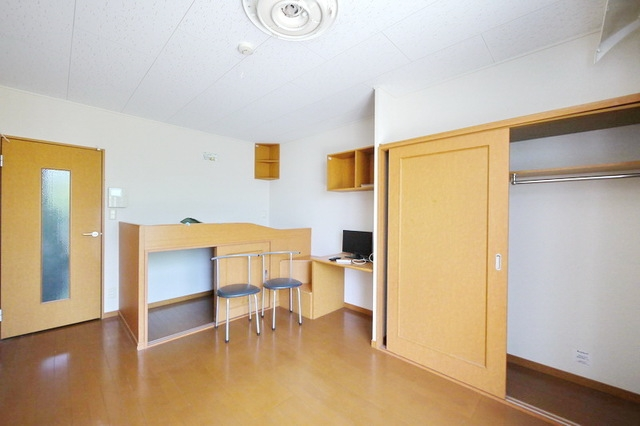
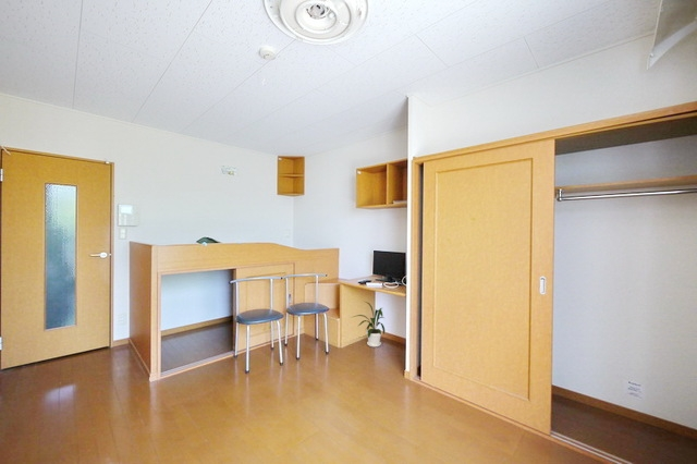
+ house plant (371, 323)
